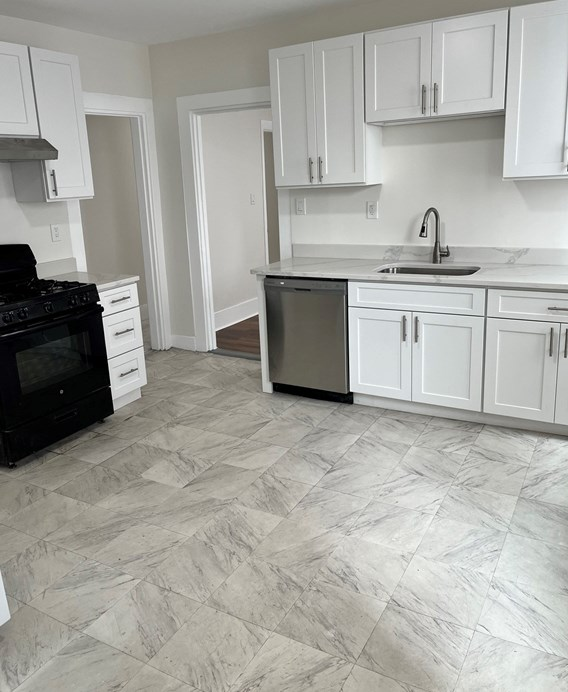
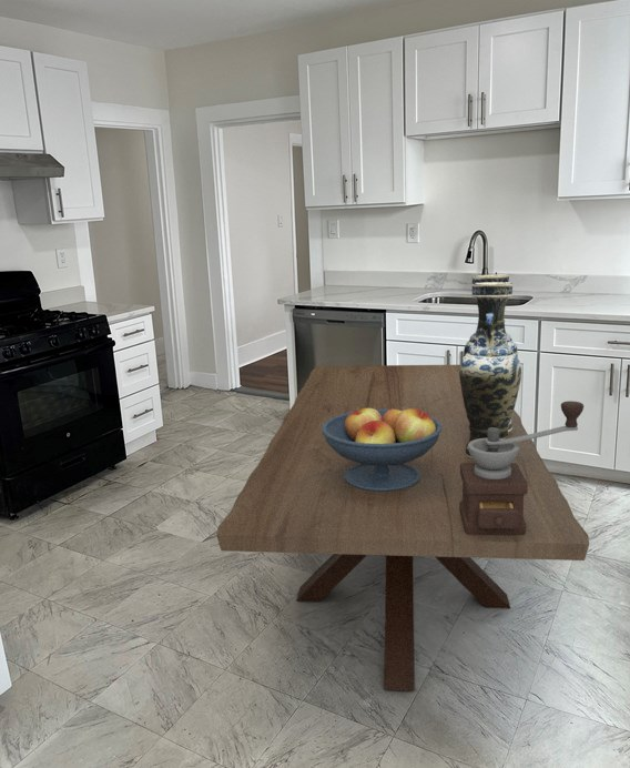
+ fruit bowl (380, 441)
+ coffee grinder (519, 468)
+ vase (490, 361)
+ dining table (399, 512)
